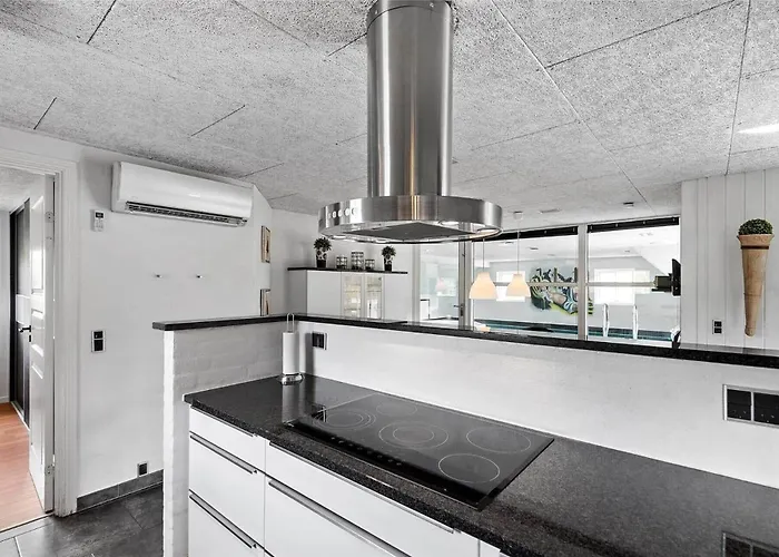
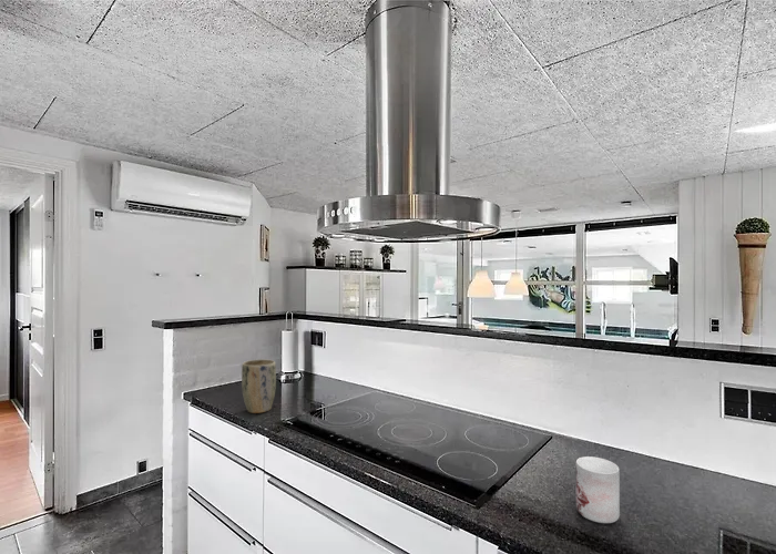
+ mug (598, 486)
+ plant pot (258, 386)
